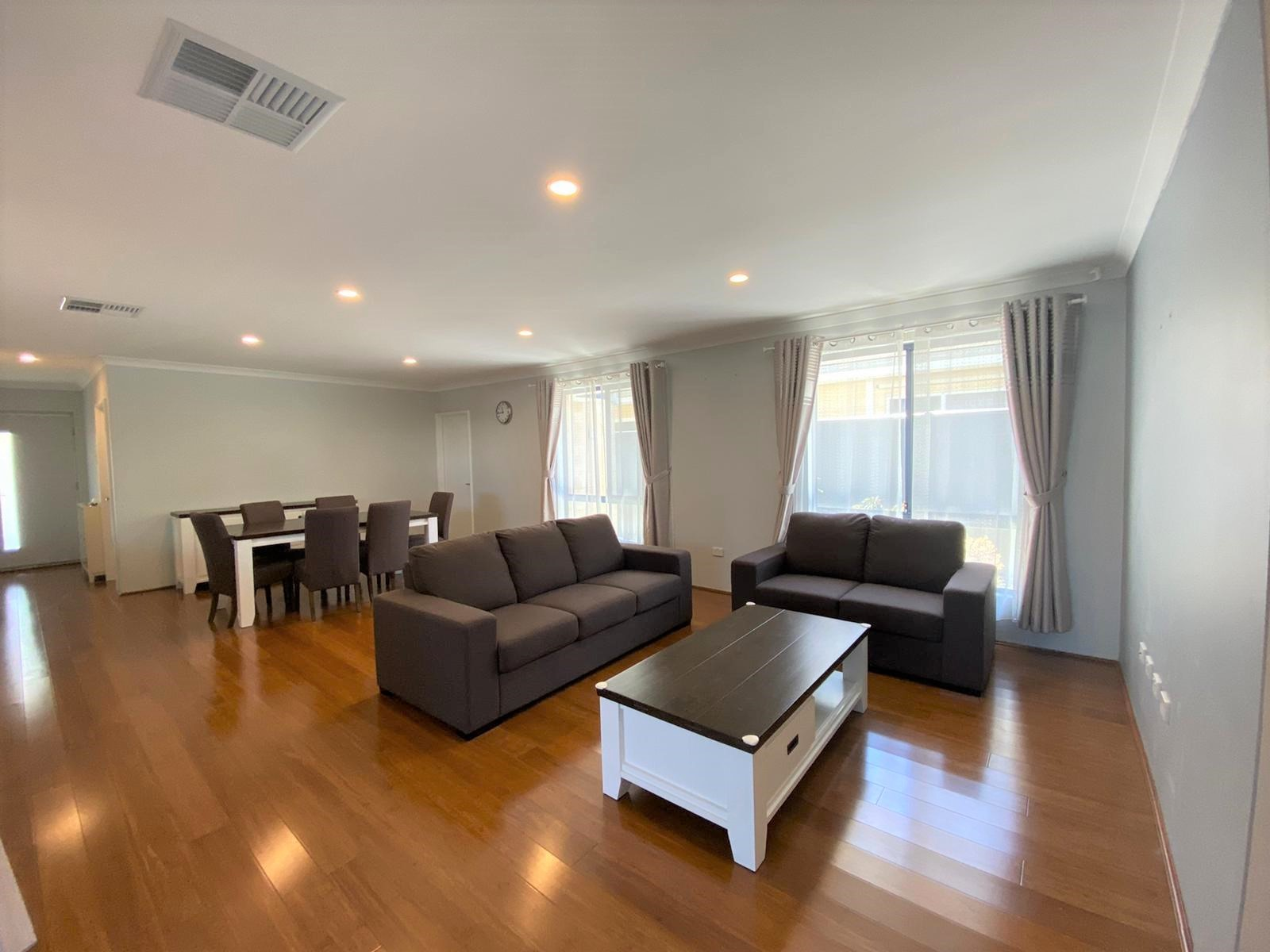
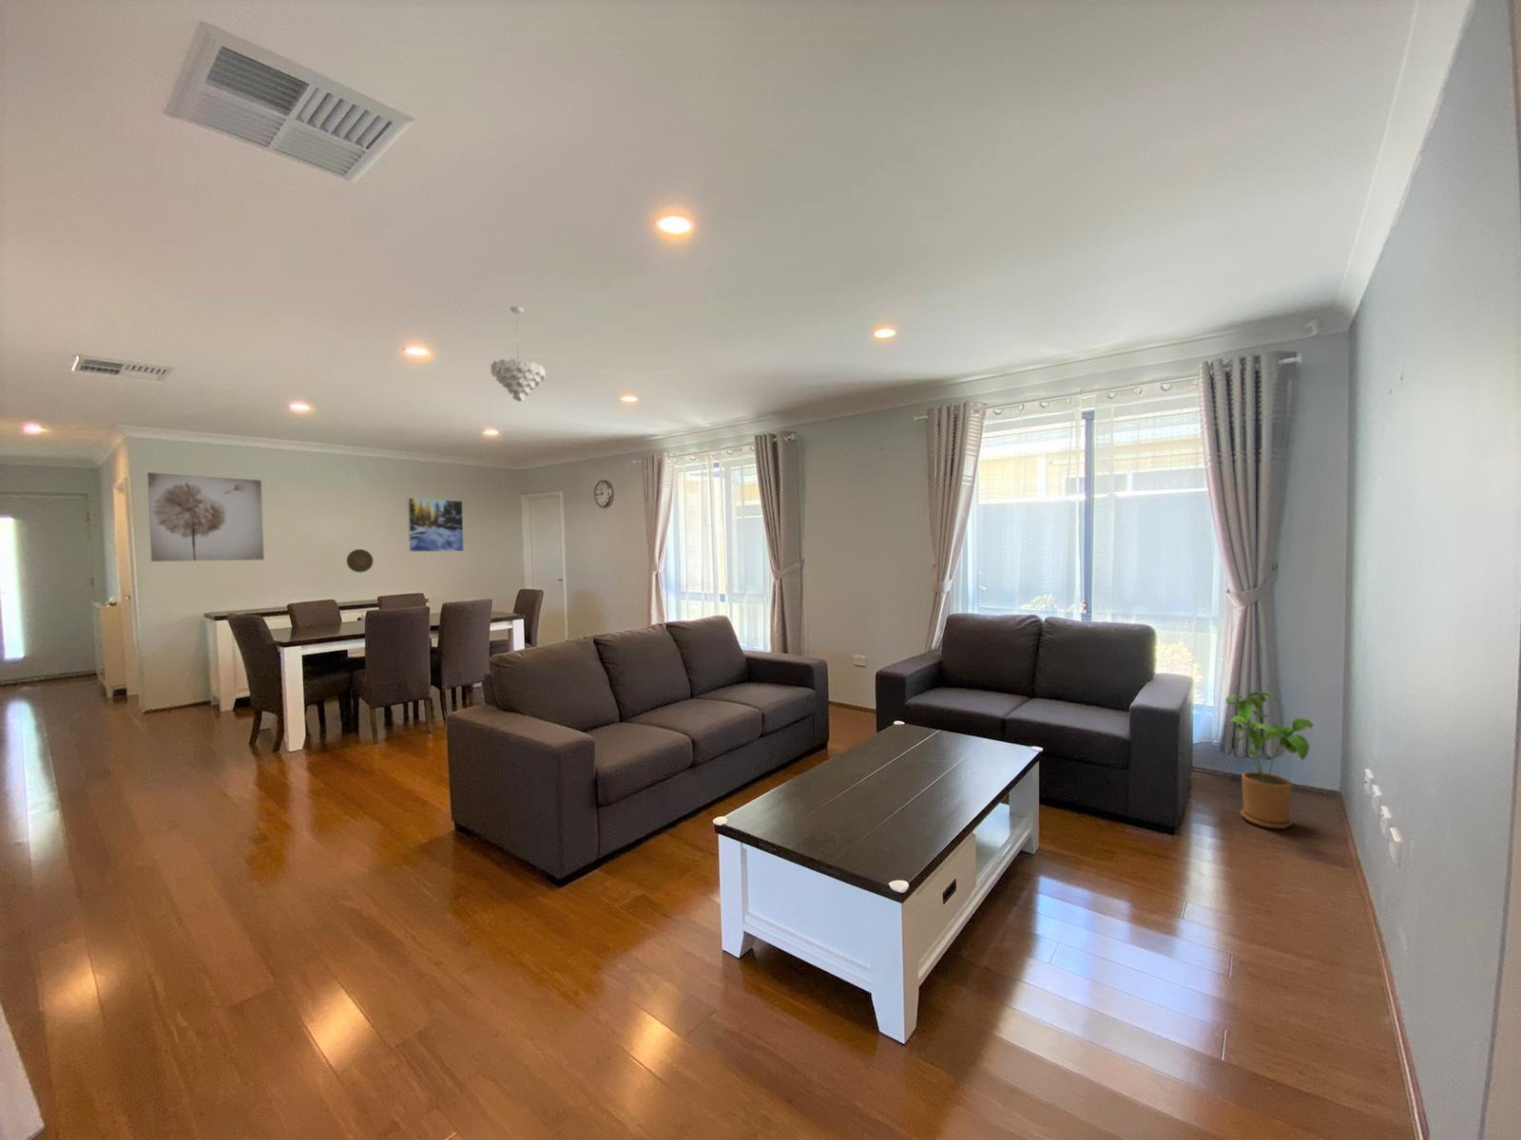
+ house plant (1269, 757)
+ pendant light (517, 354)
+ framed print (436, 526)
+ wall art (208, 519)
+ decorative plate (360, 560)
